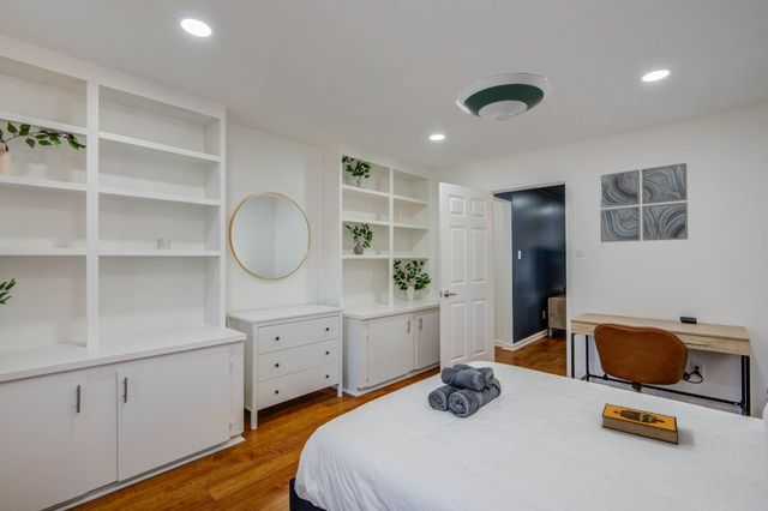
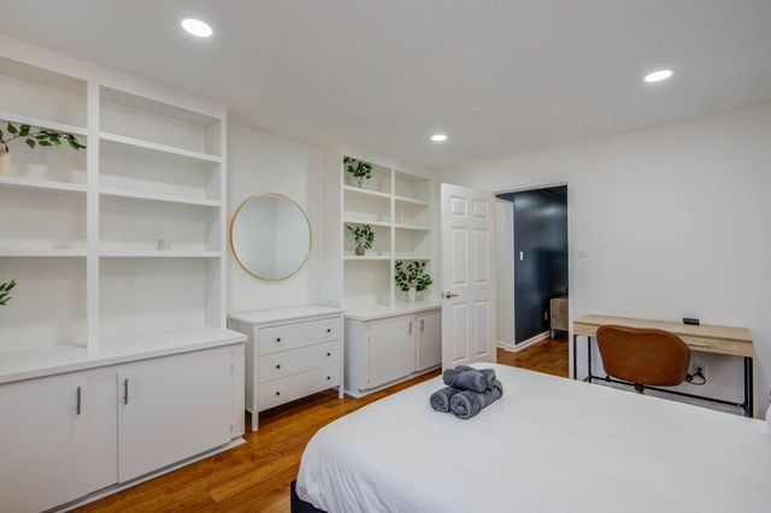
- wall art (638, 204)
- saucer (502, 107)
- hardback book (638, 420)
